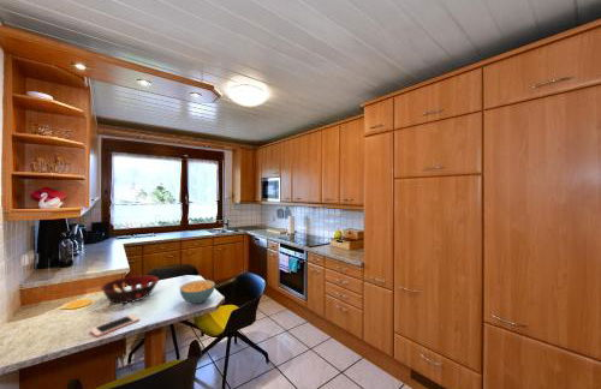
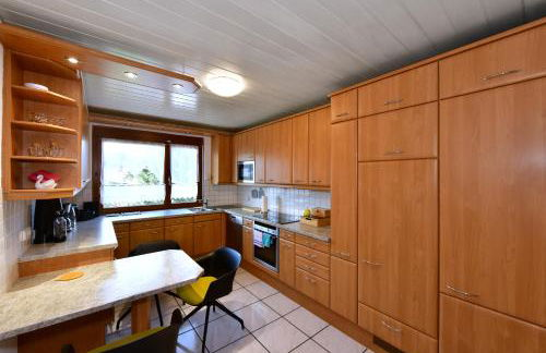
- decorative bowl (131, 289)
- cereal bowl (197, 293)
- cell phone (115, 324)
